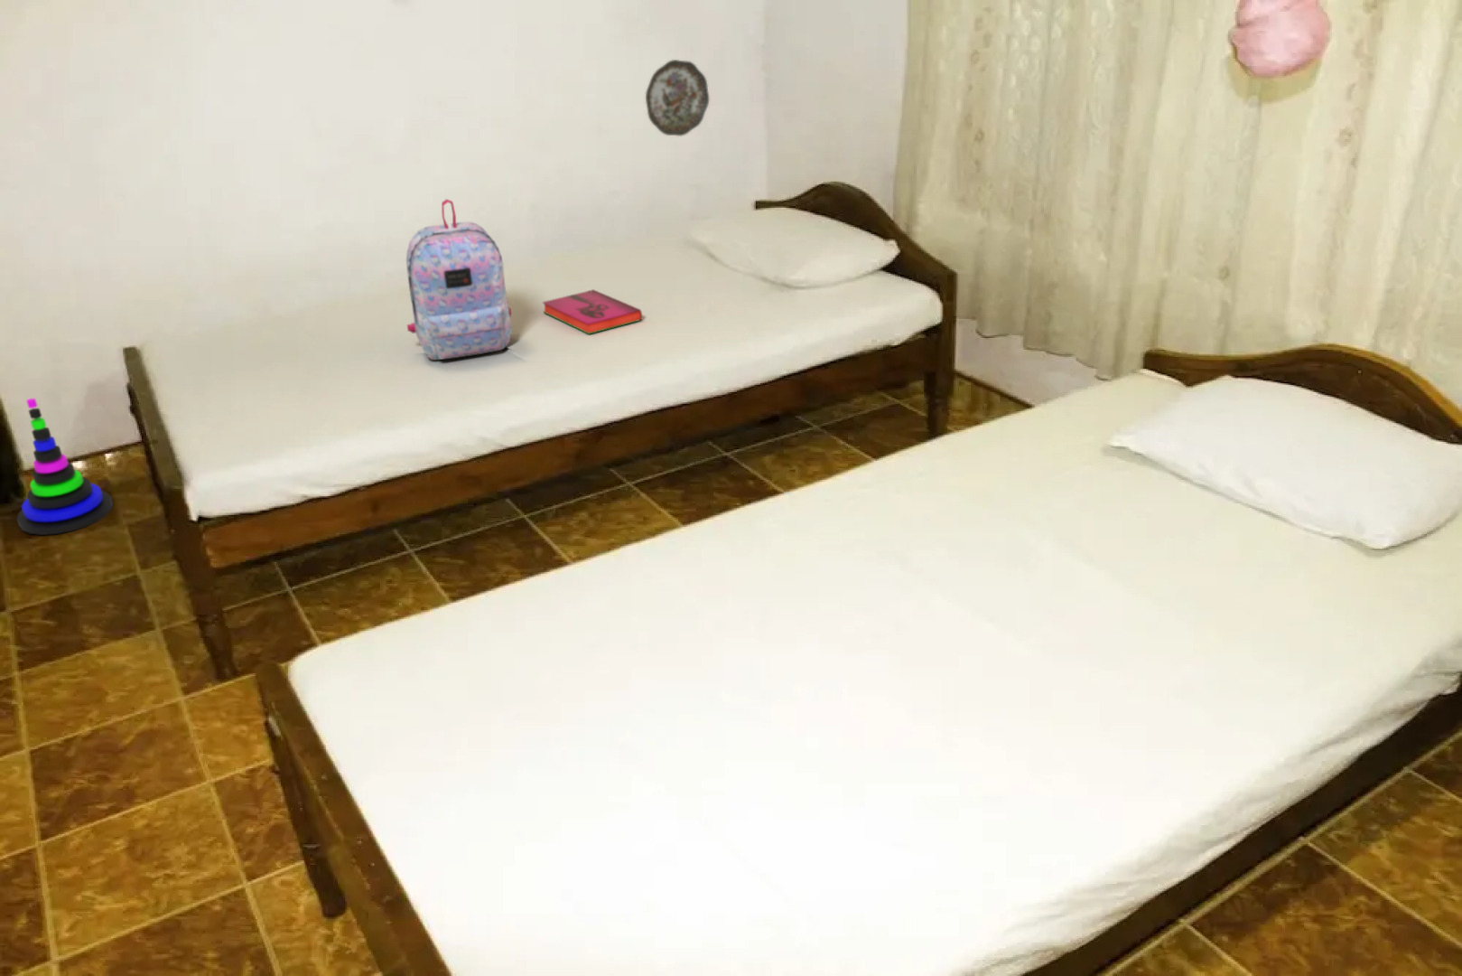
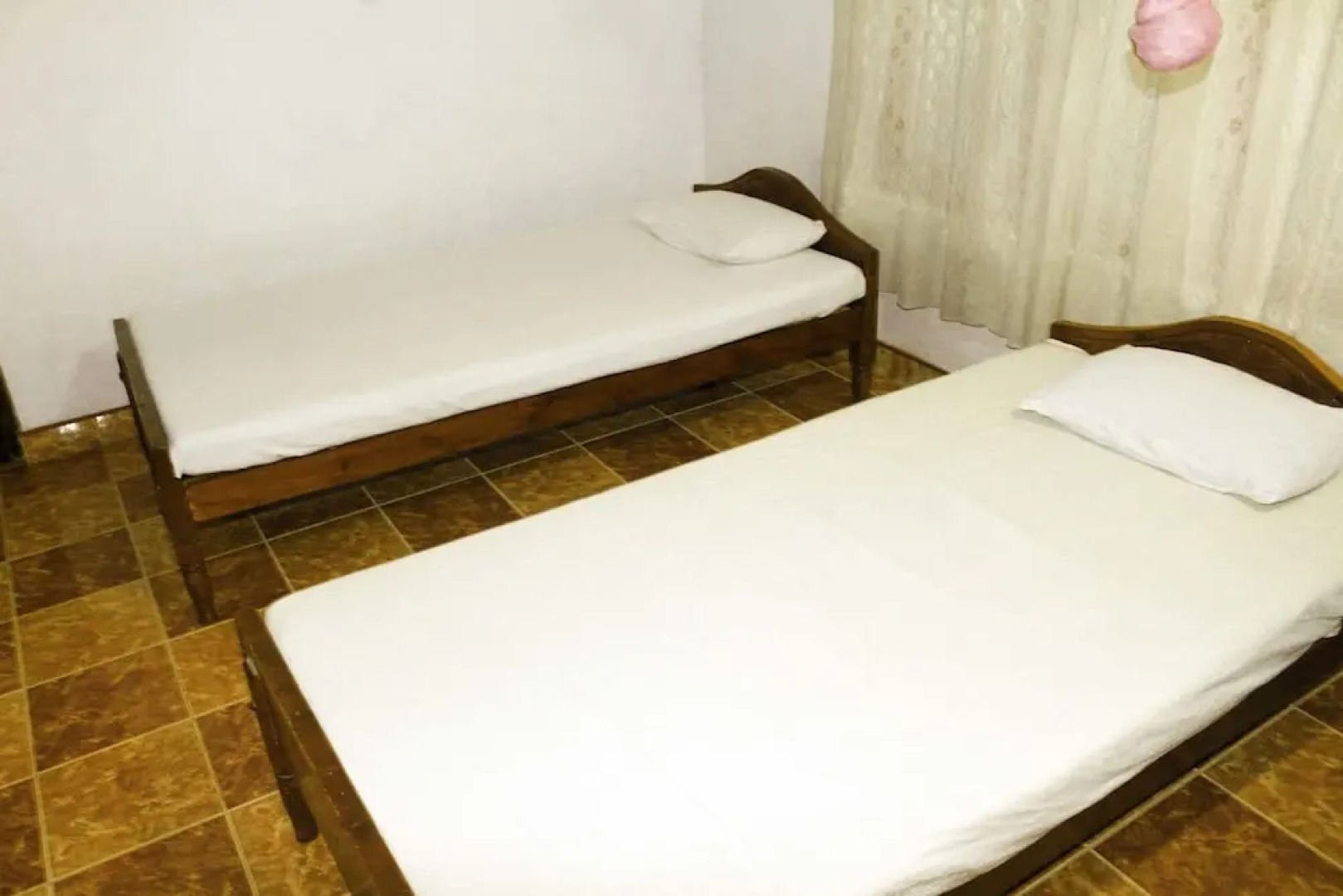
- stacking toy (49, 459)
- hardback book (591, 310)
- decorative plate (675, 98)
- backpack (457, 277)
